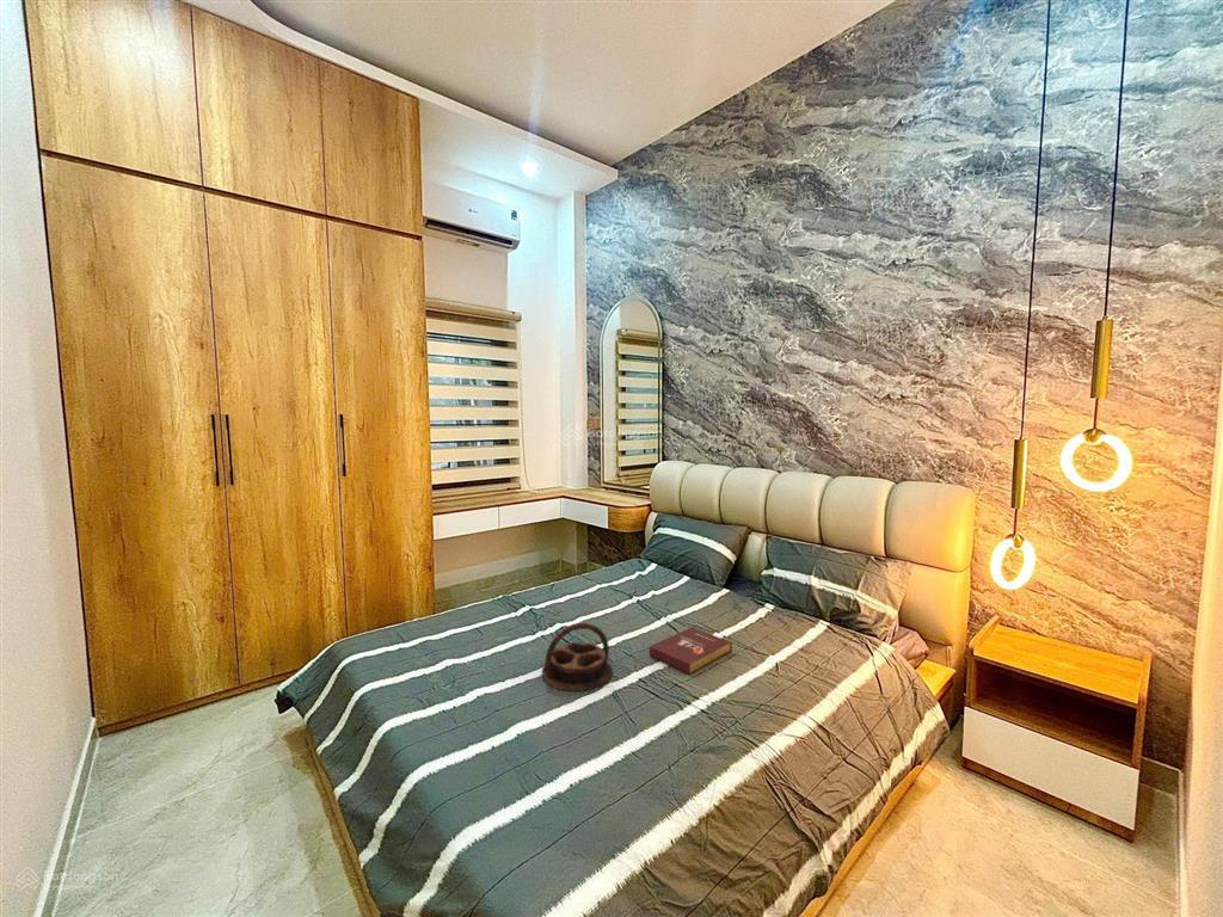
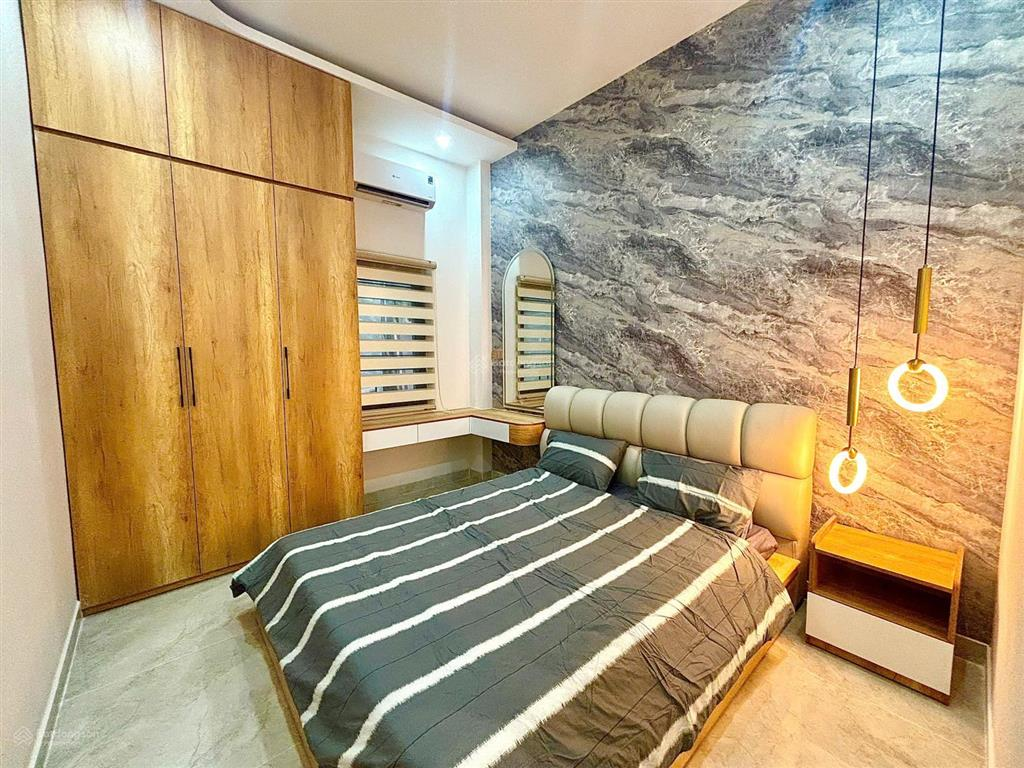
- serving tray (577, 647)
- book (690, 648)
